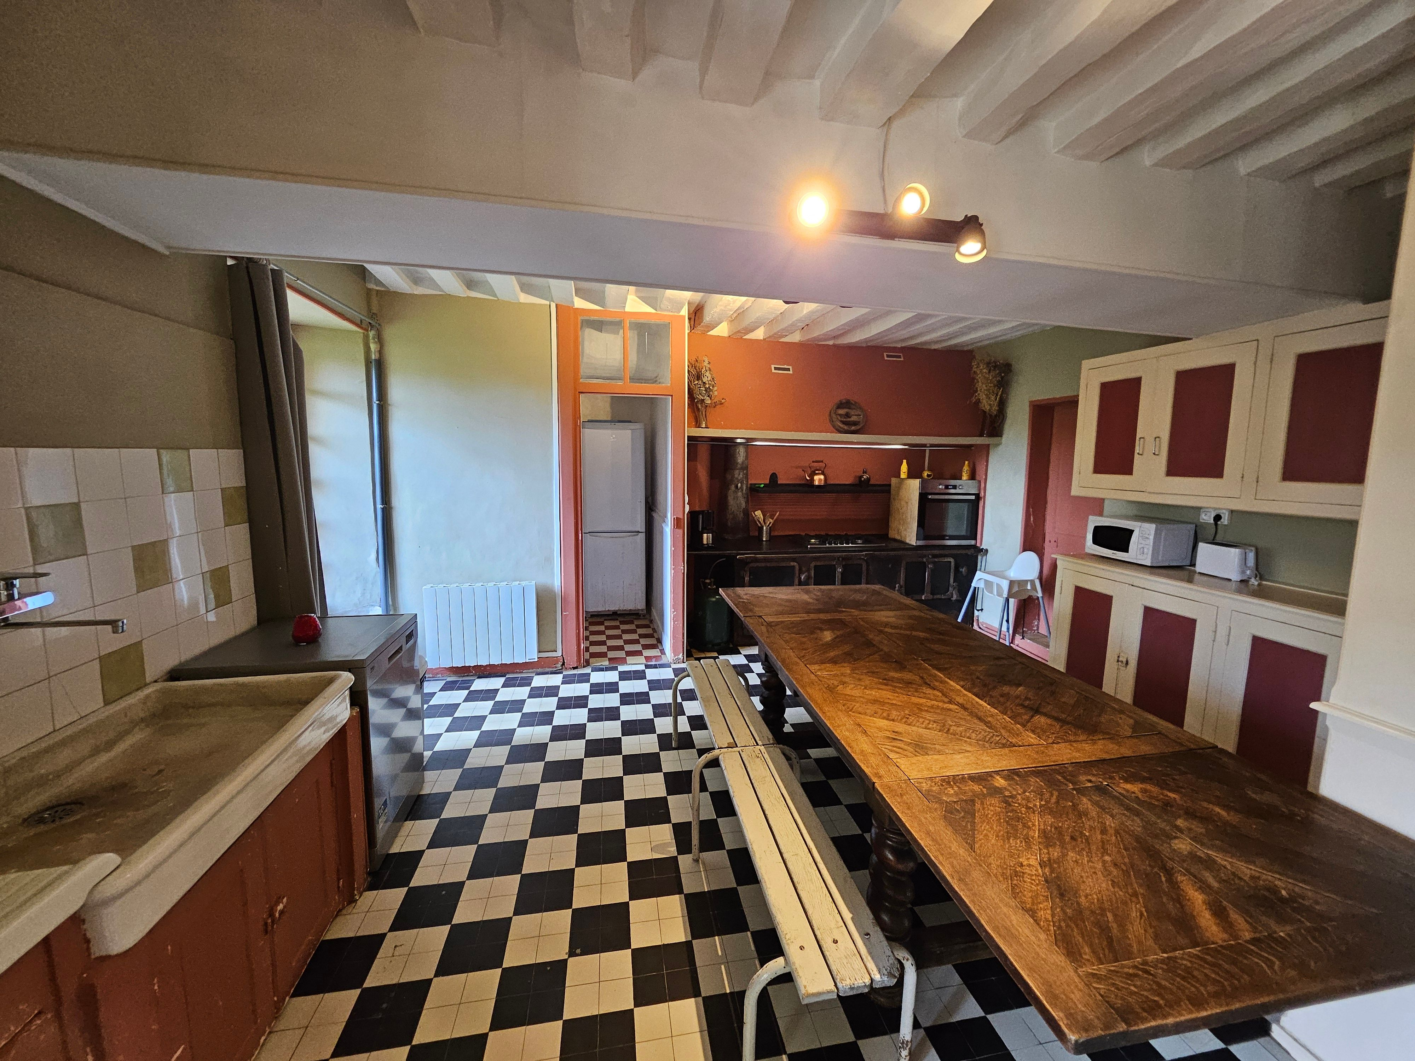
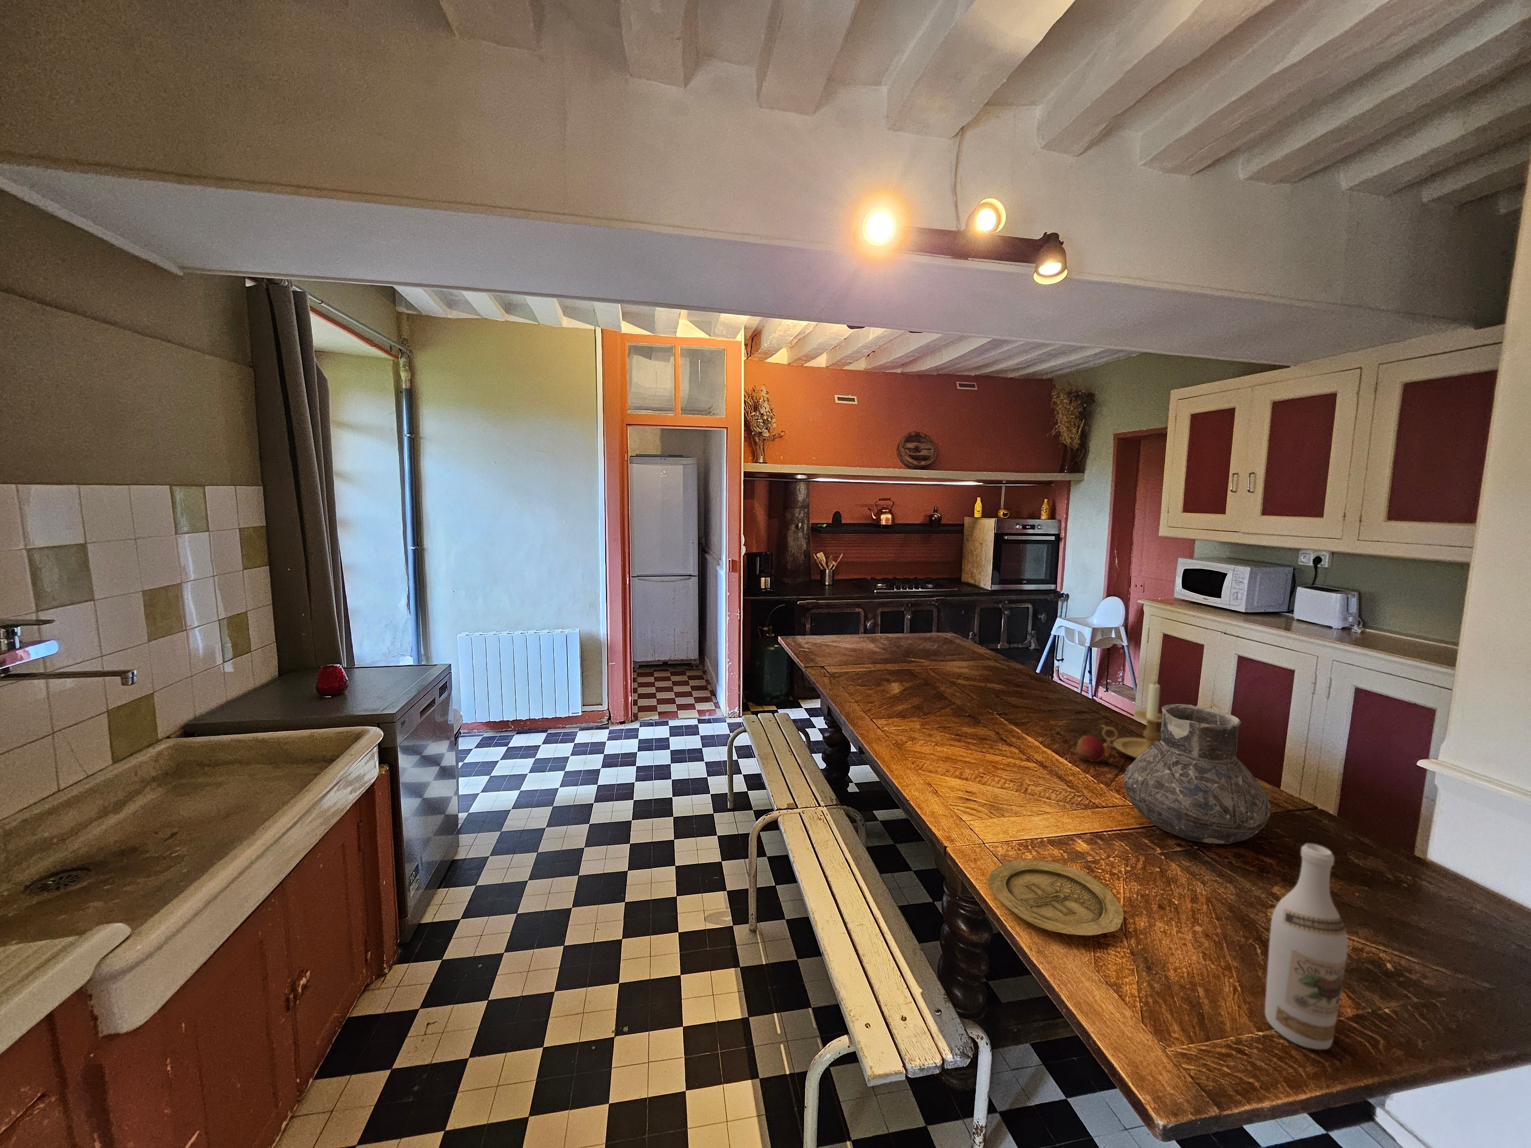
+ apple (1091, 748)
+ vase (1195, 772)
+ wine bottle (1308, 941)
+ candle holder (1151, 719)
+ plate (1052, 895)
